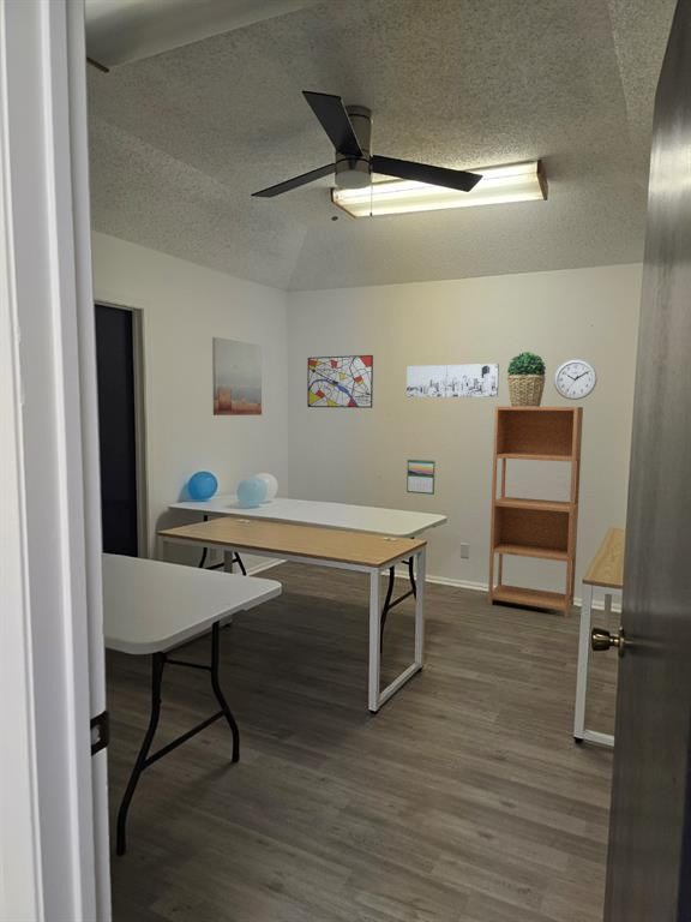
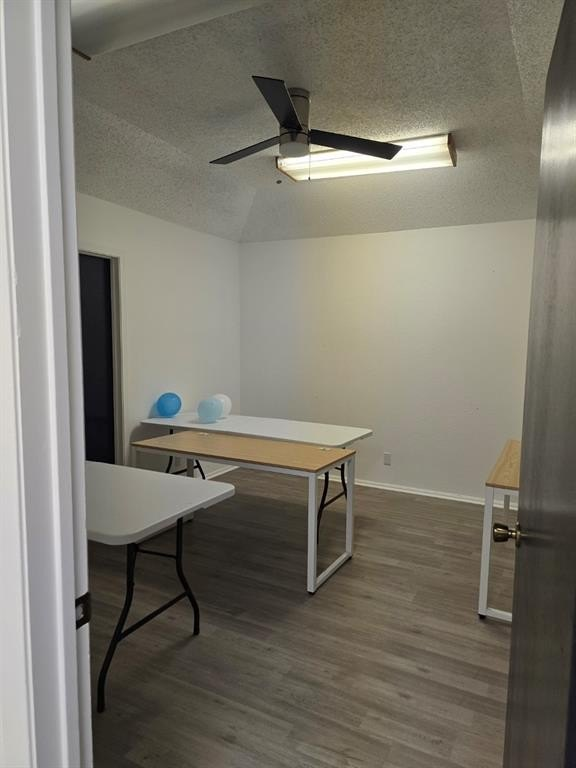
- wall art (450, 381)
- wall art (338, 382)
- bookcase (534, 507)
- wall clock (575, 379)
- calendar (420, 475)
- potted plant (525, 379)
- wall art (238, 378)
